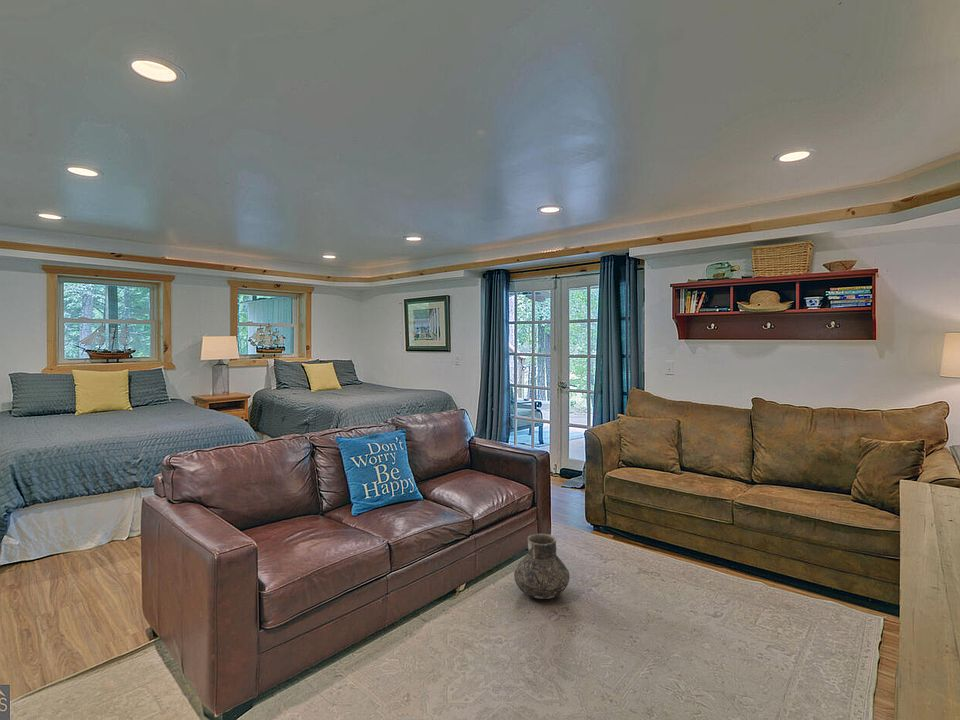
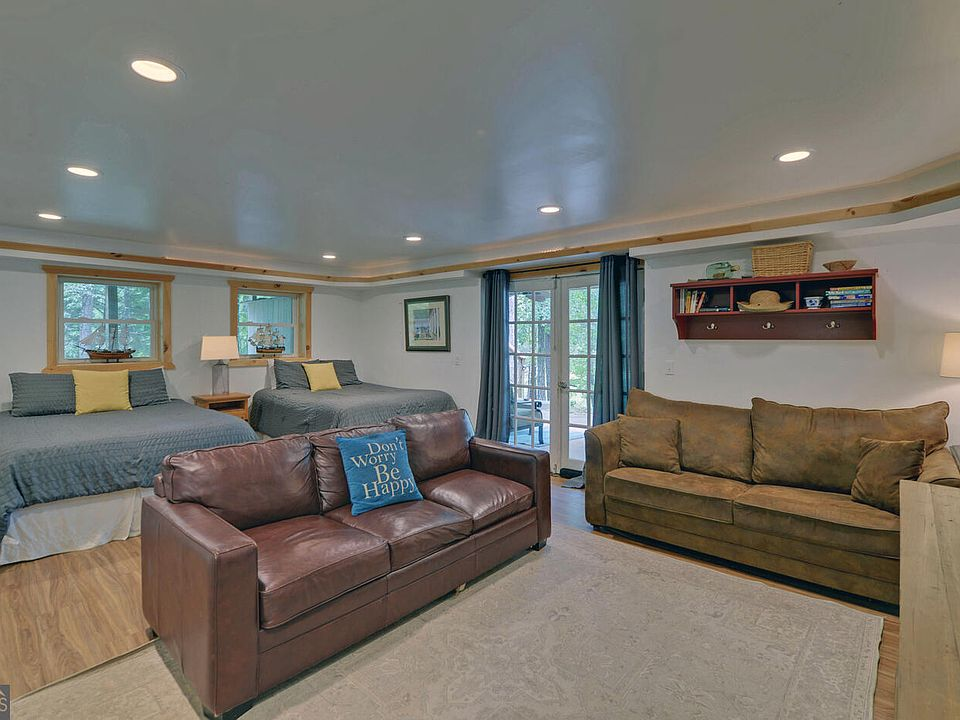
- vase (541, 565)
